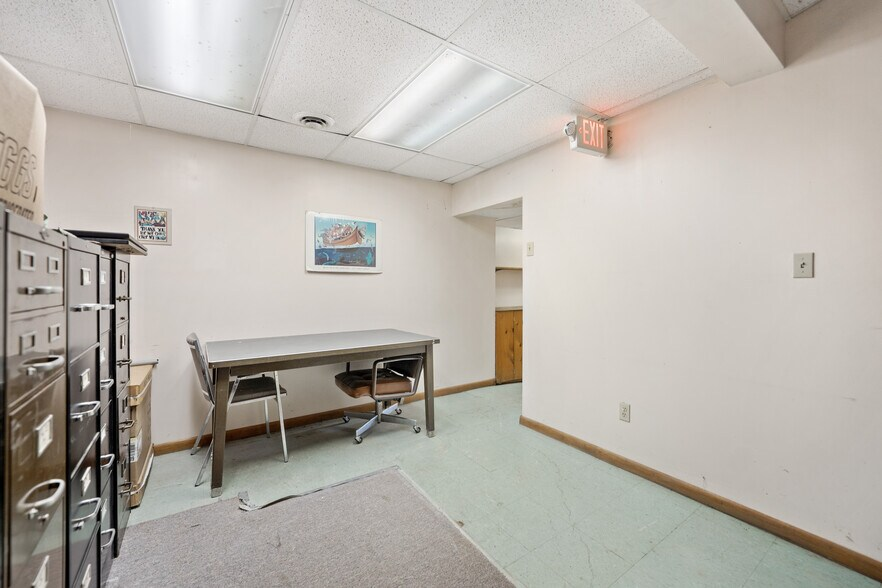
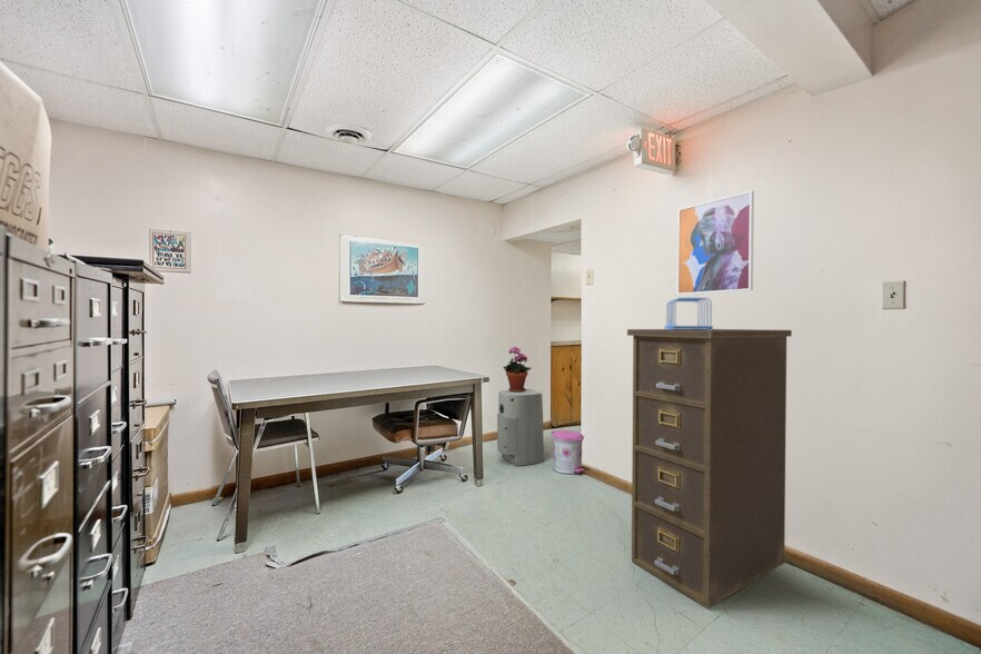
+ trash can (567, 450)
+ file sorter (698, 314)
+ potted plant (516, 368)
+ wall art (712, 246)
+ filing cabinet (707, 446)
+ air purifier (519, 425)
